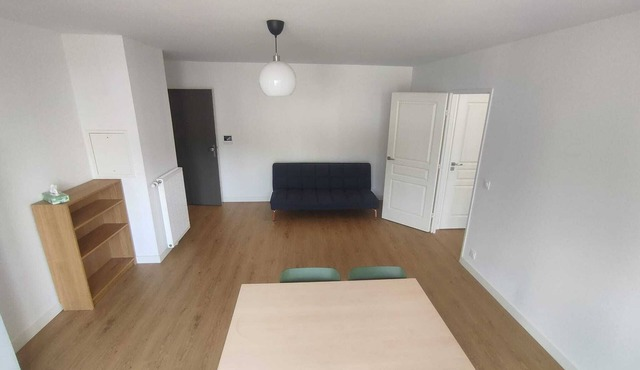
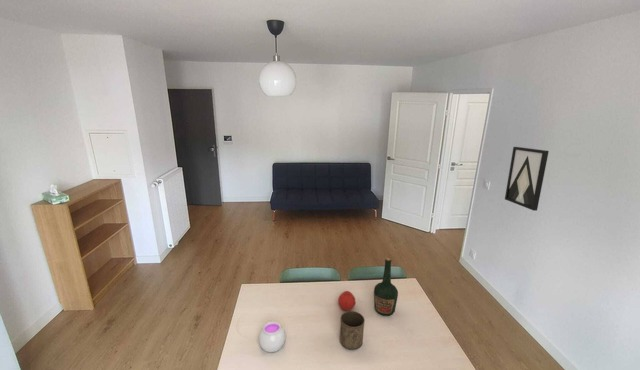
+ jar (272, 335)
+ bottle (386, 285)
+ wall art (524, 177)
+ fruit (346, 300)
+ cup (352, 330)
